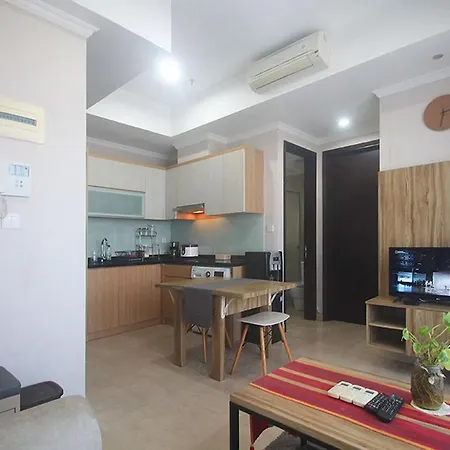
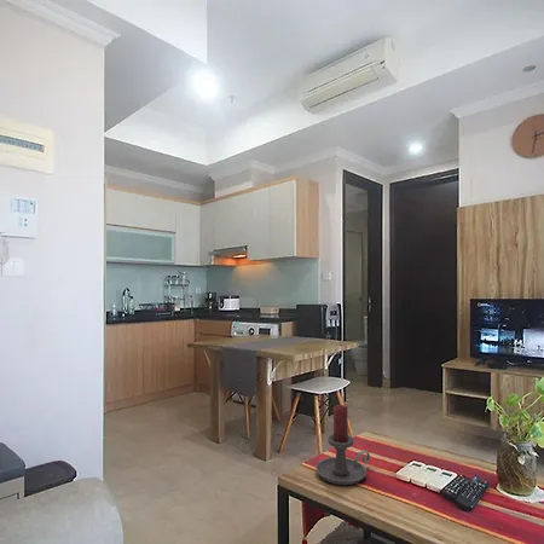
+ candle holder (346, 438)
